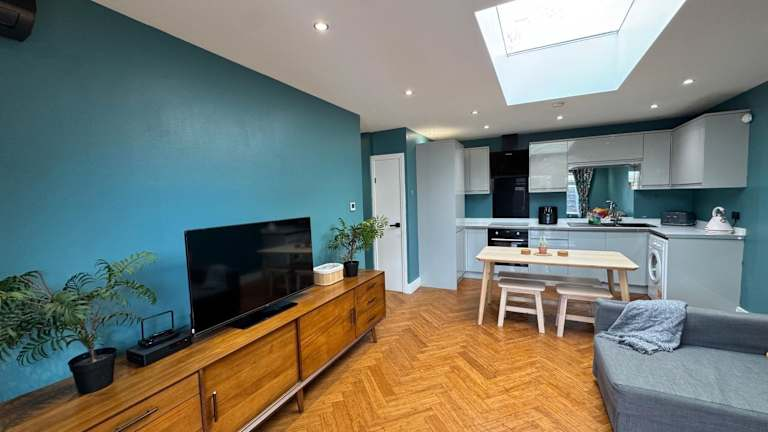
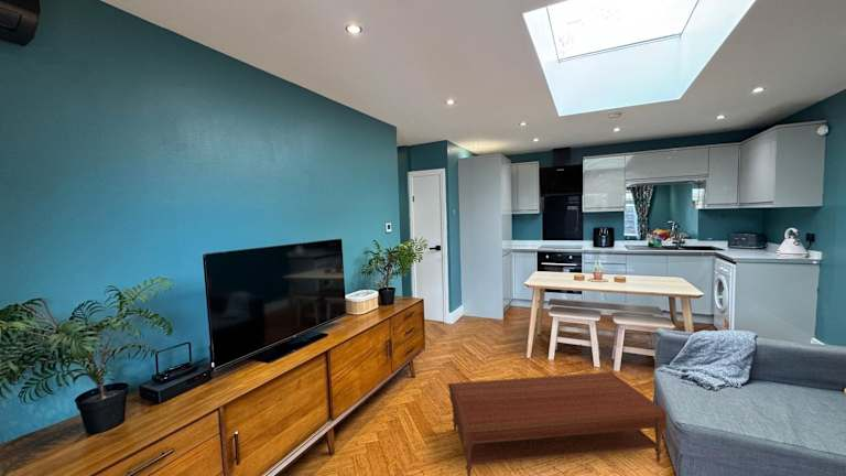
+ coffee table (547, 420)
